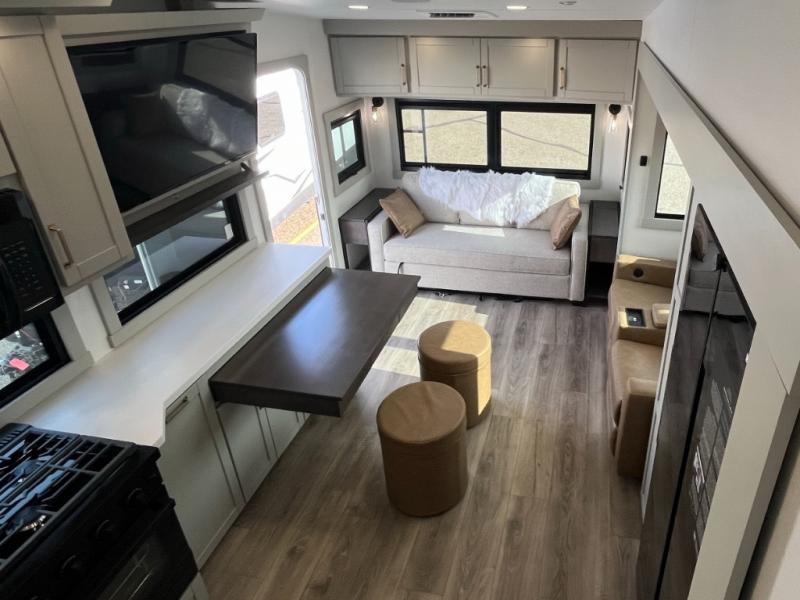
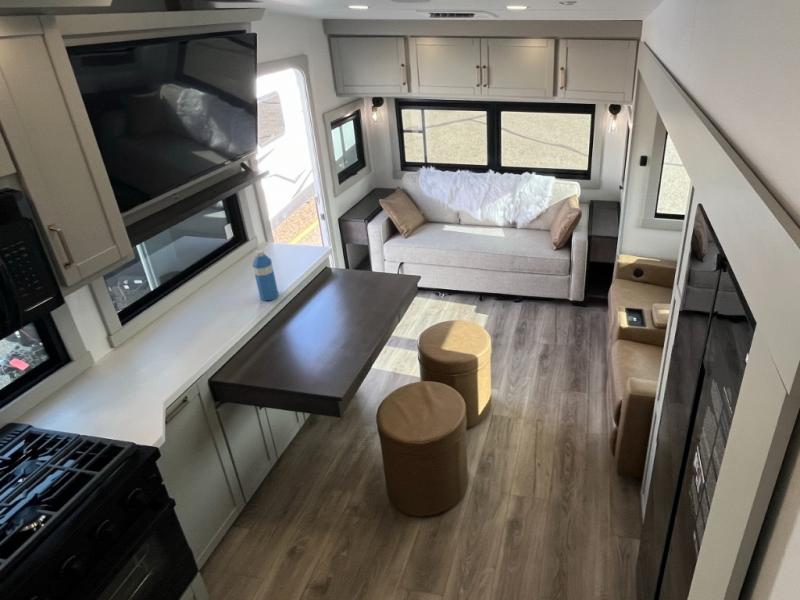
+ water bottle (264, 274)
